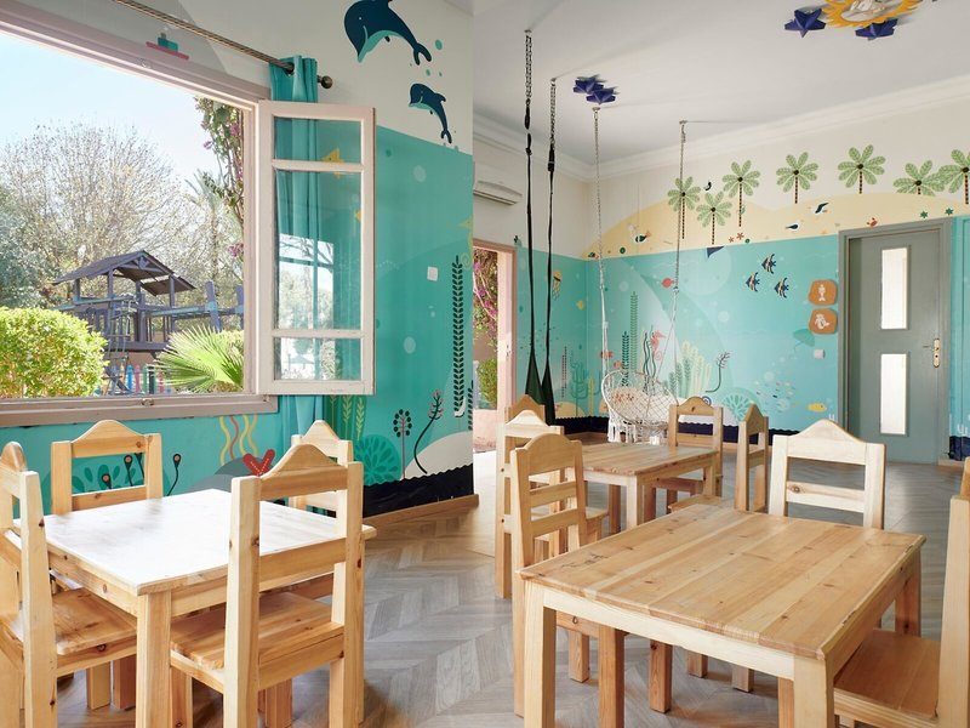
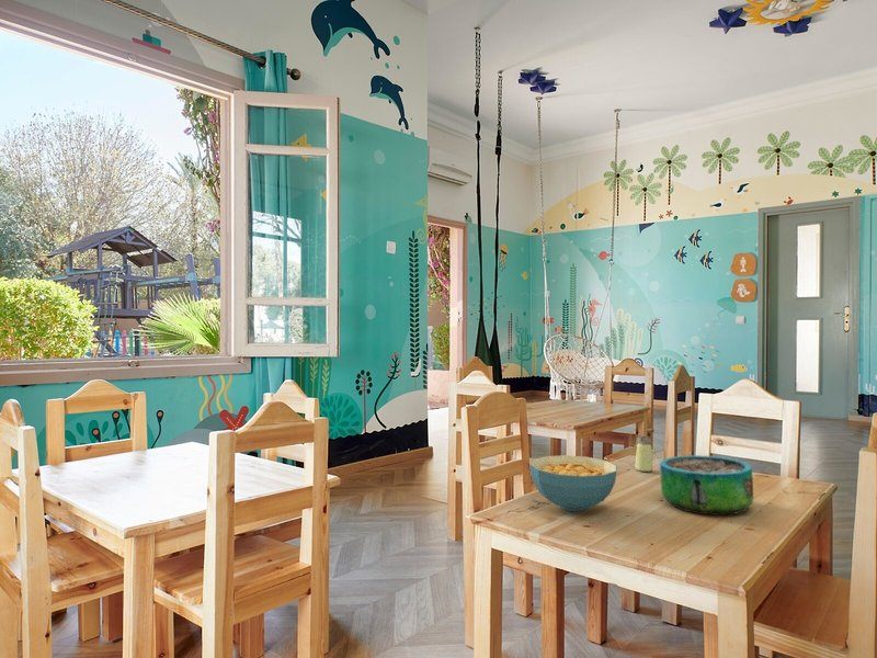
+ cereal bowl (572, 486)
+ decorative bowl (705, 483)
+ saltshaker (643, 453)
